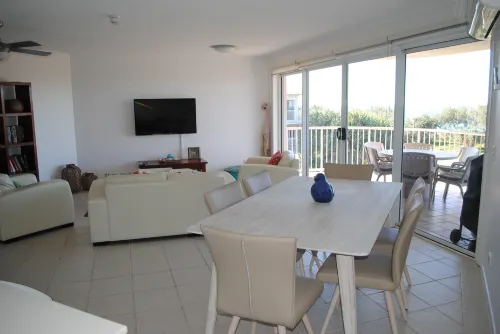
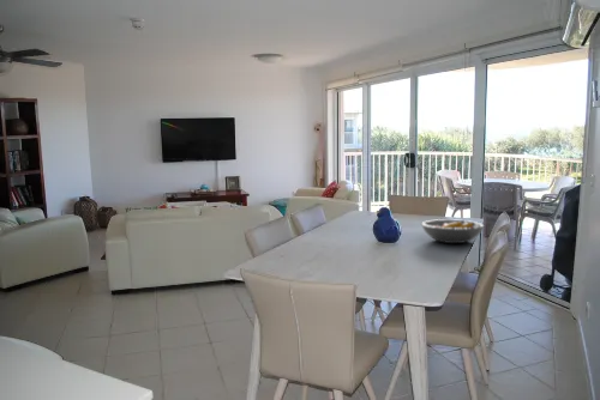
+ fruit bowl (451, 230)
